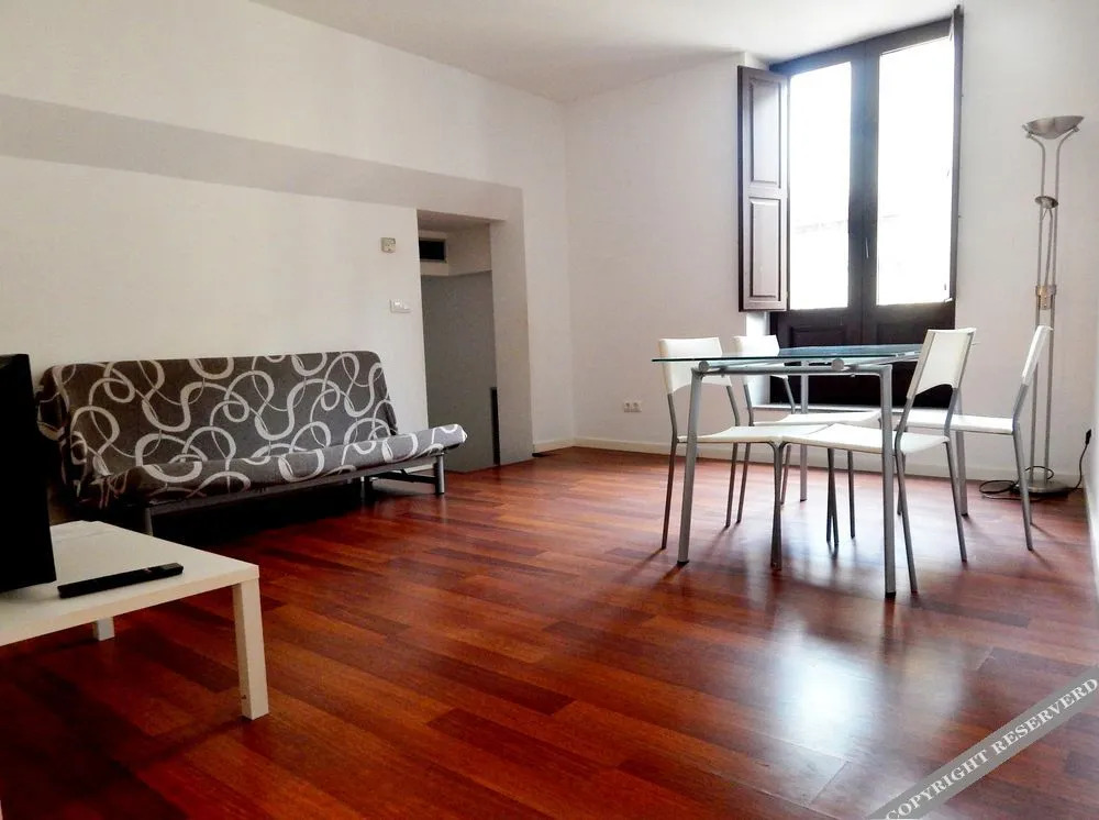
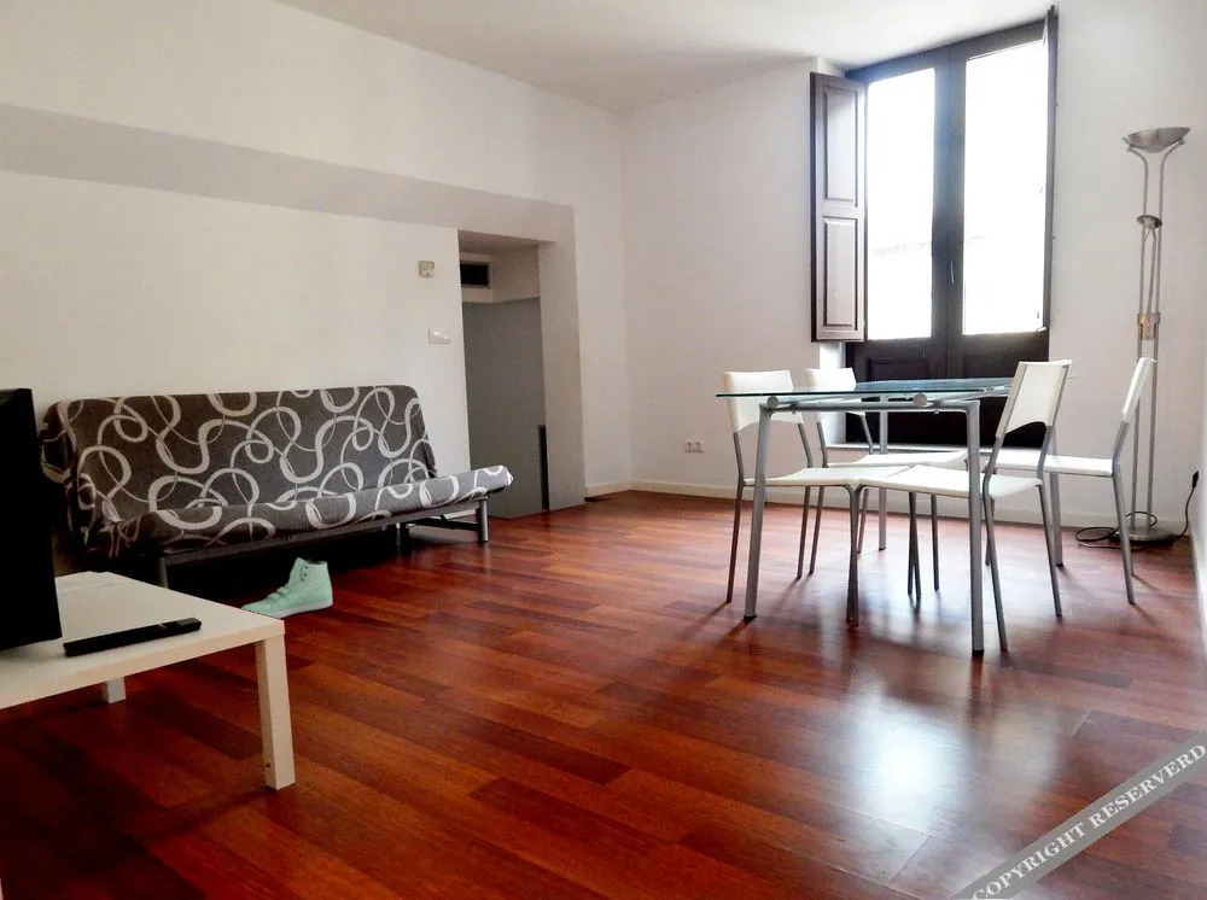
+ sneaker (285, 586)
